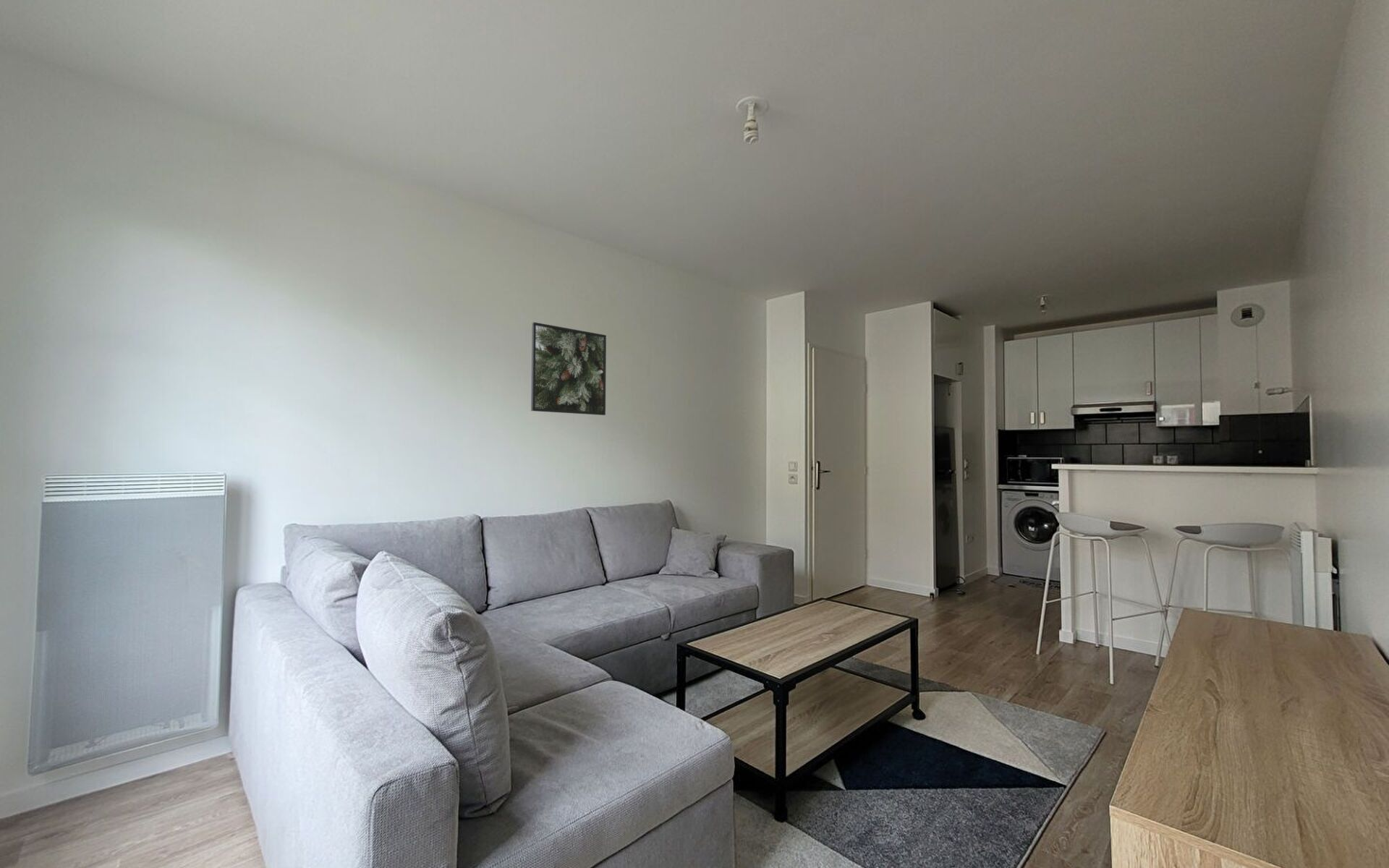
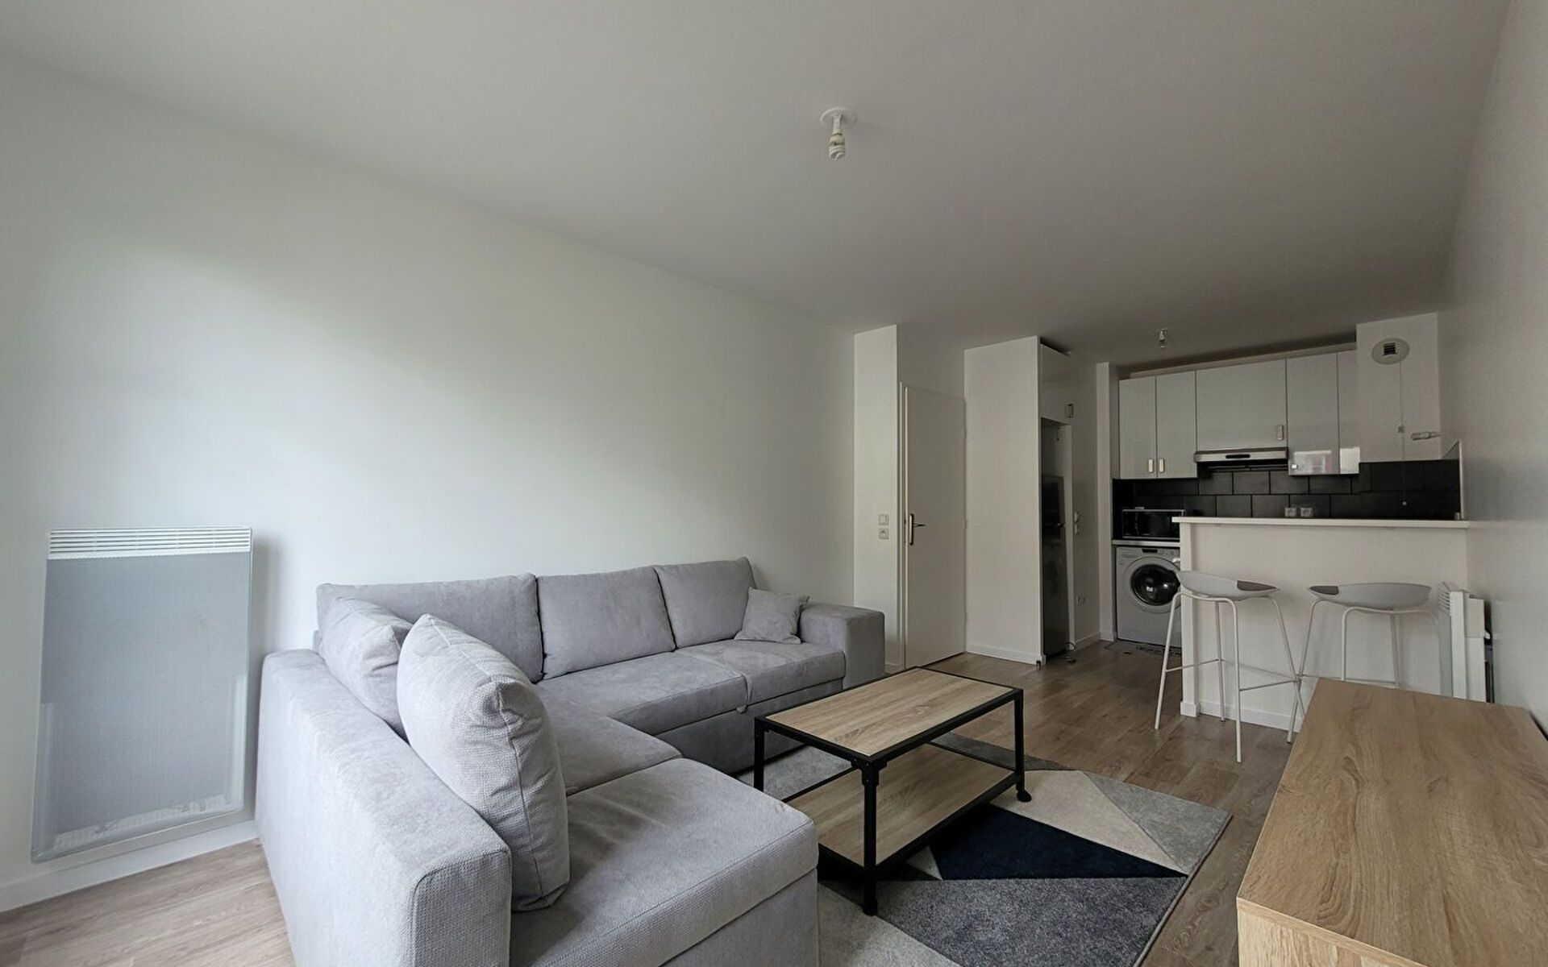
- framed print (570, 370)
